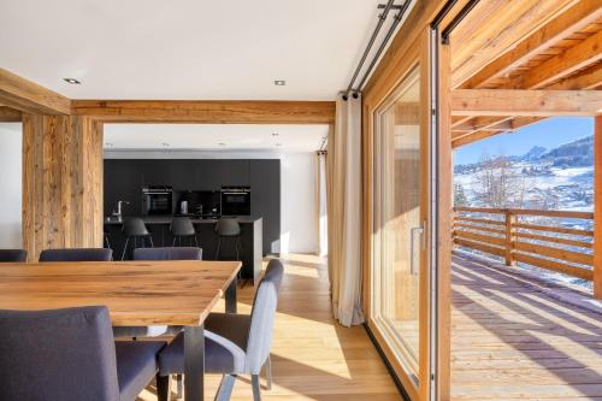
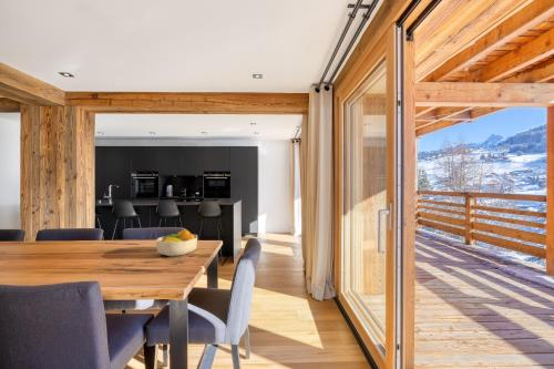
+ fruit bowl (177, 242)
